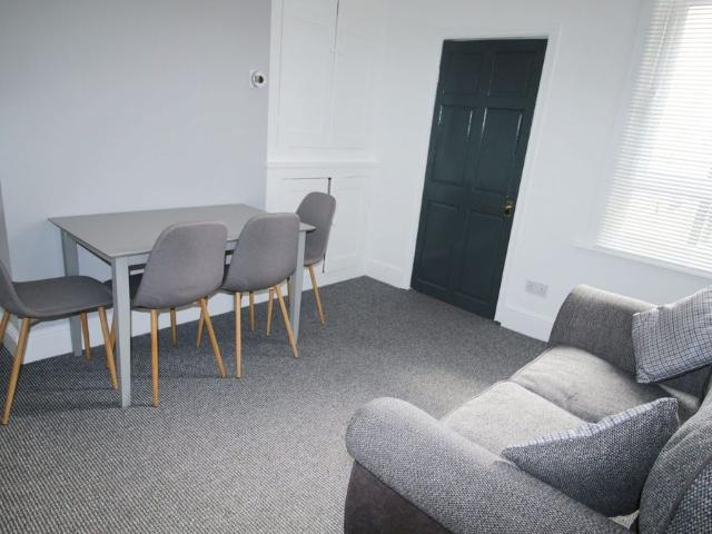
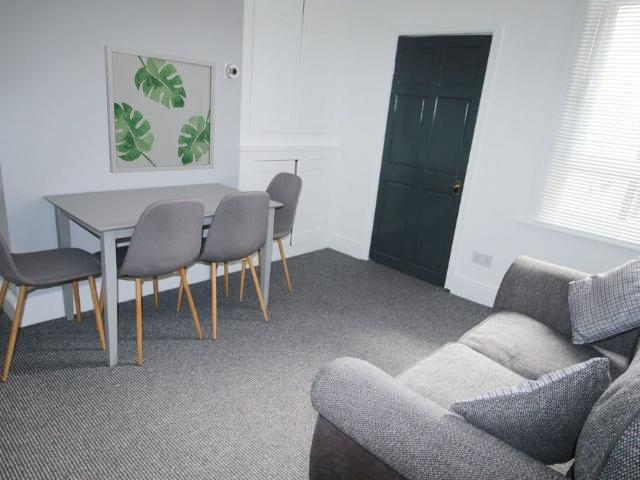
+ wall art (165, 114)
